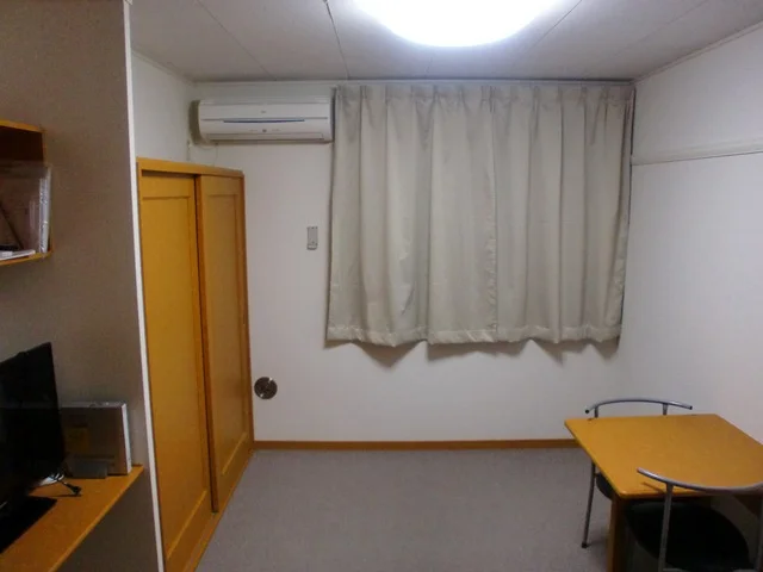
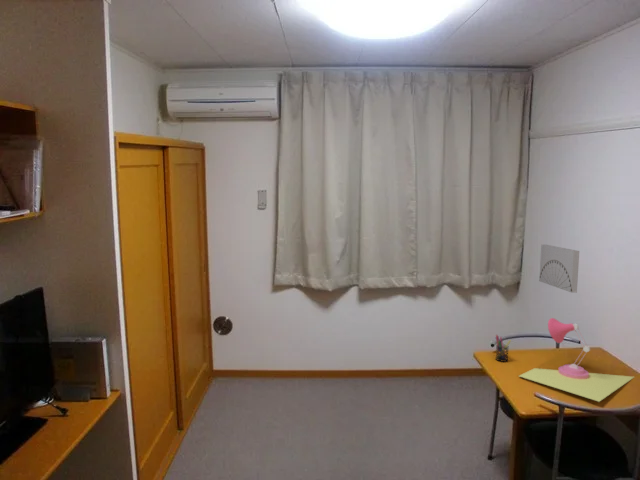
+ pen holder (501, 348)
+ wall art (558, 267)
+ desk lamp (583, 349)
